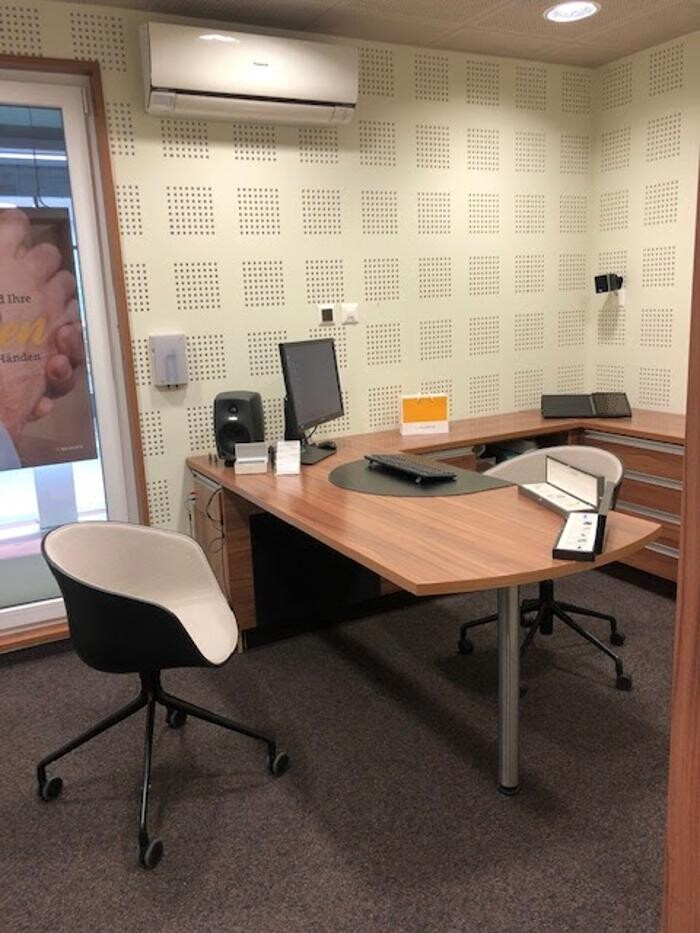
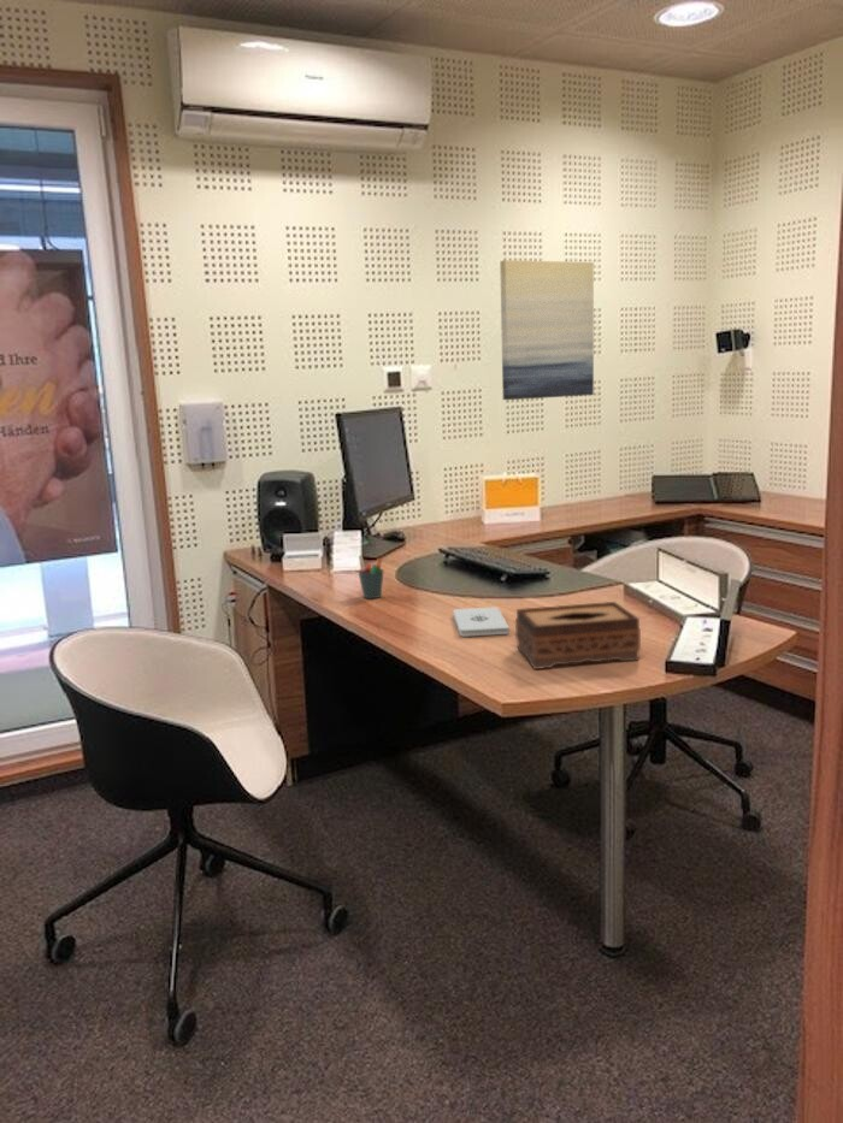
+ pen holder (371, 577)
+ tissue box (576, 633)
+ notepad (479, 621)
+ wall art (548, 330)
